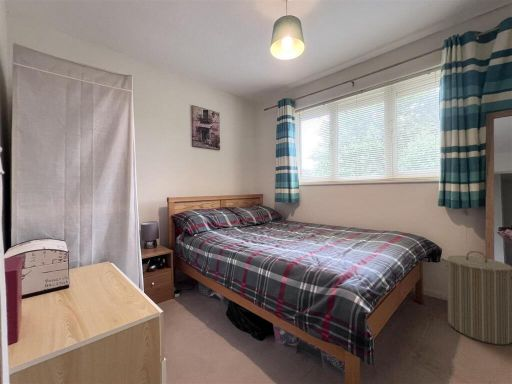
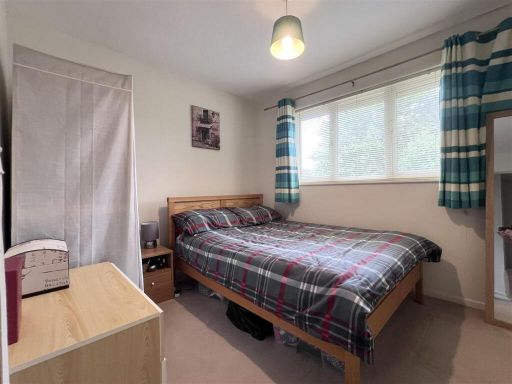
- laundry hamper (477, 290)
